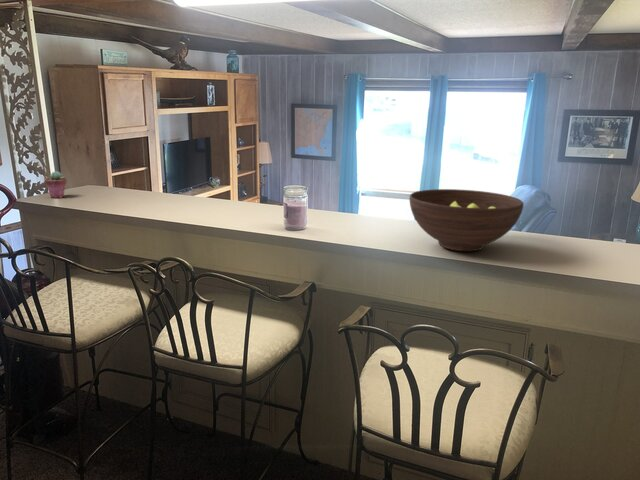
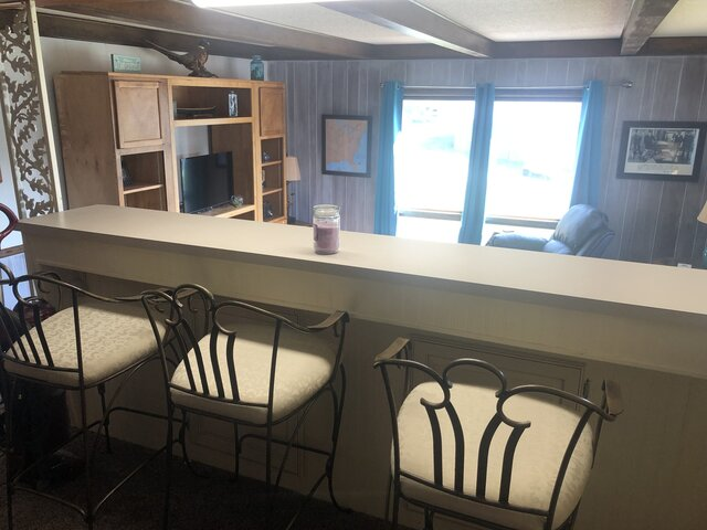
- potted succulent (56, 184)
- fruit bowl (462, 222)
